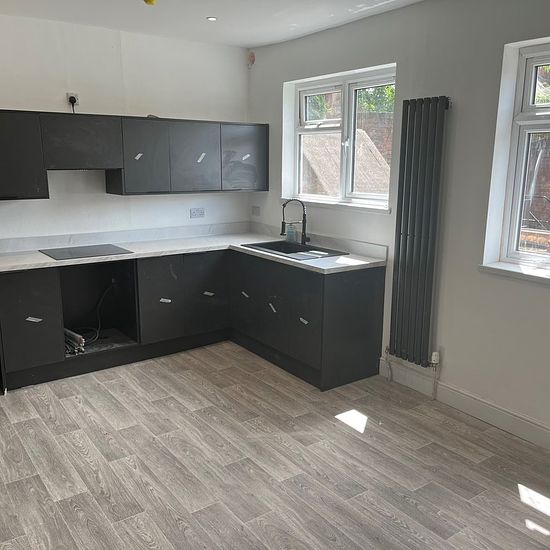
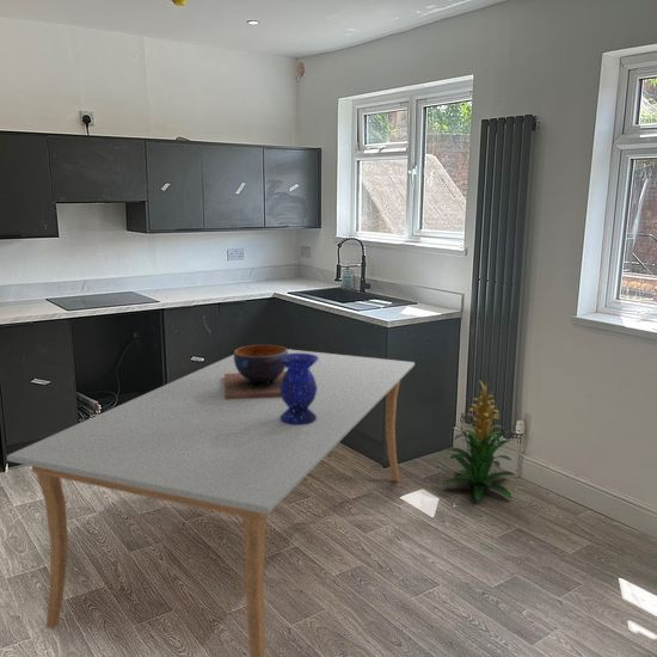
+ decorative bowl (260, 367)
+ indoor plant (483, 435)
+ vase (297, 387)
+ dining table (258, 469)
